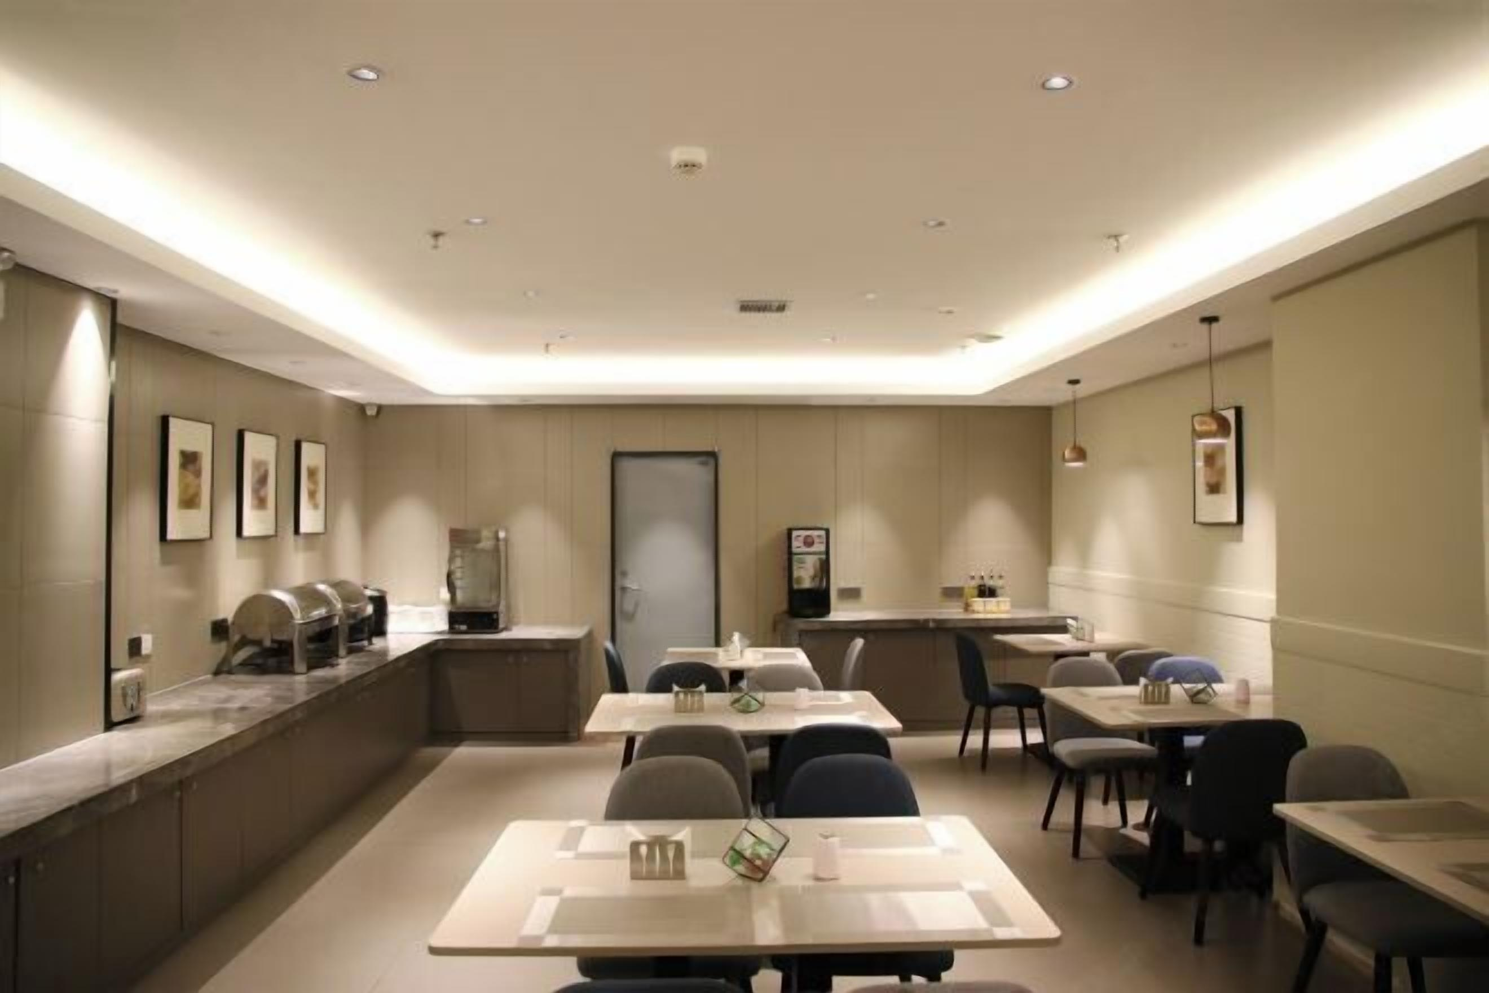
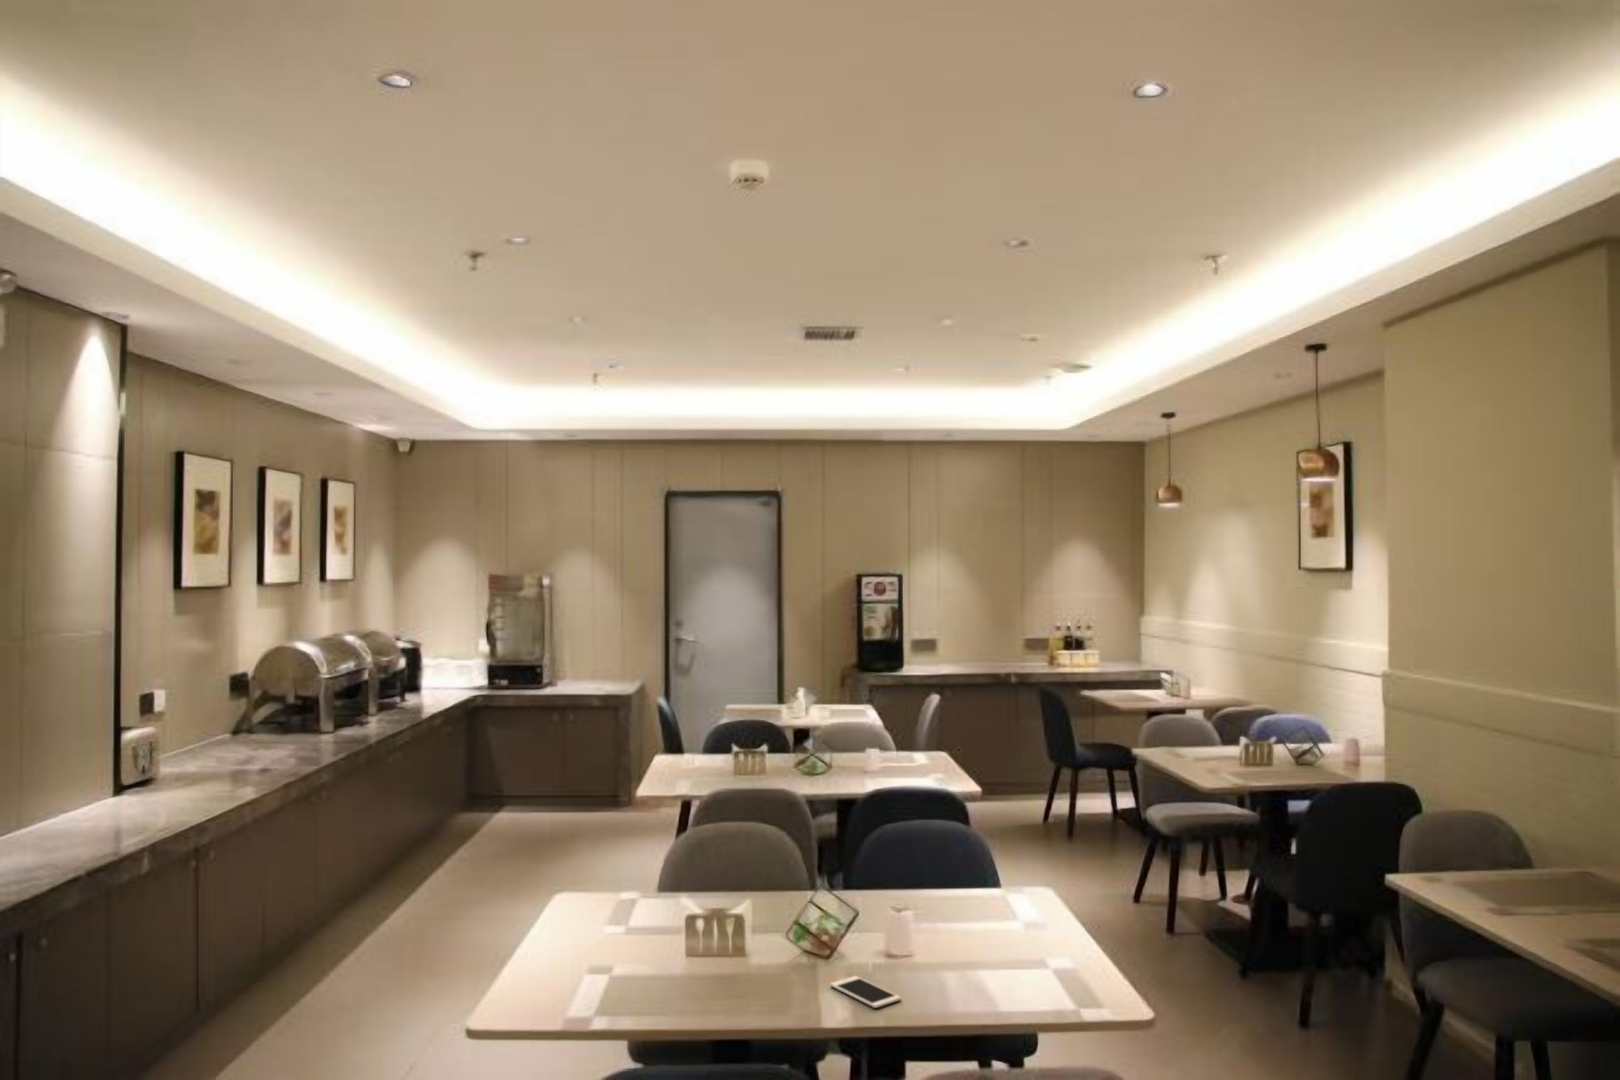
+ cell phone (864, 991)
